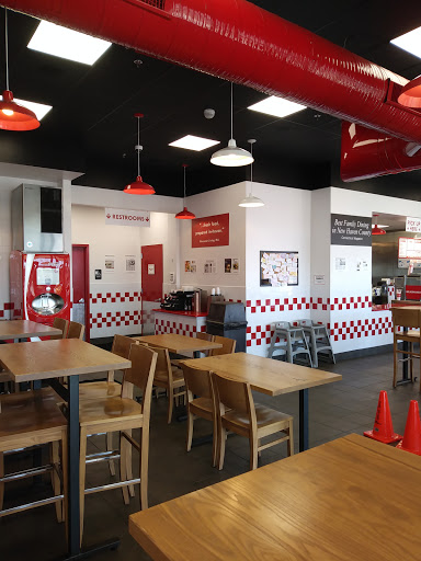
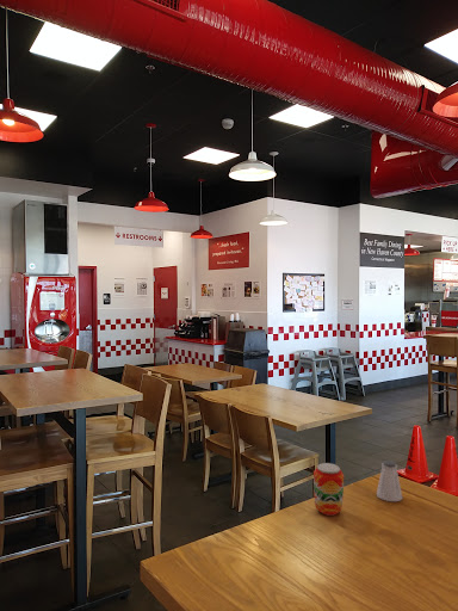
+ beverage can (328, 488)
+ saltshaker (389, 479)
